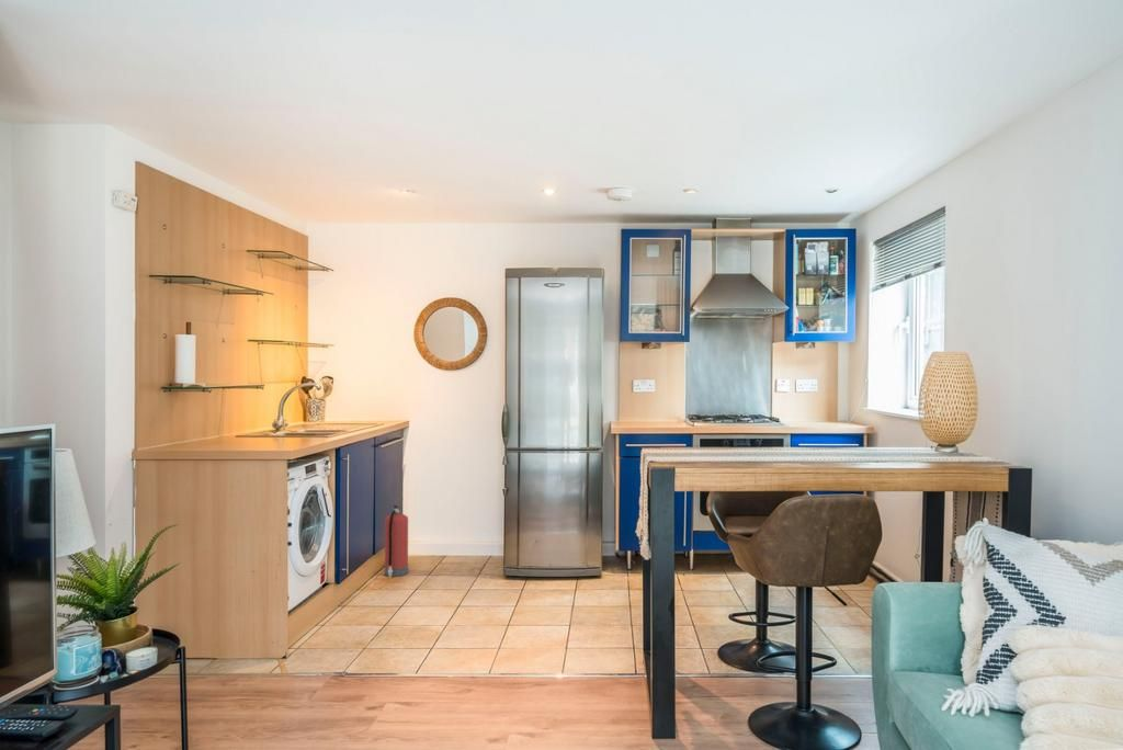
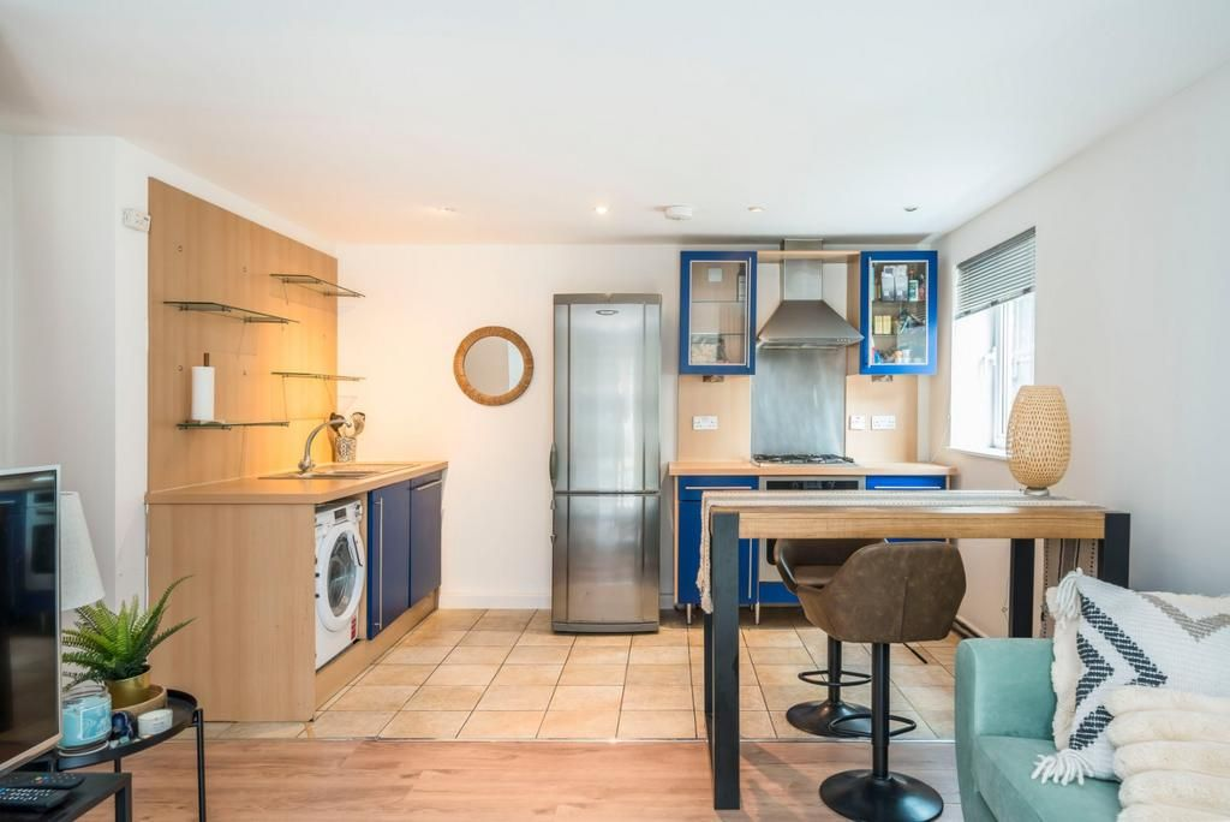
- fire extinguisher (395, 537)
